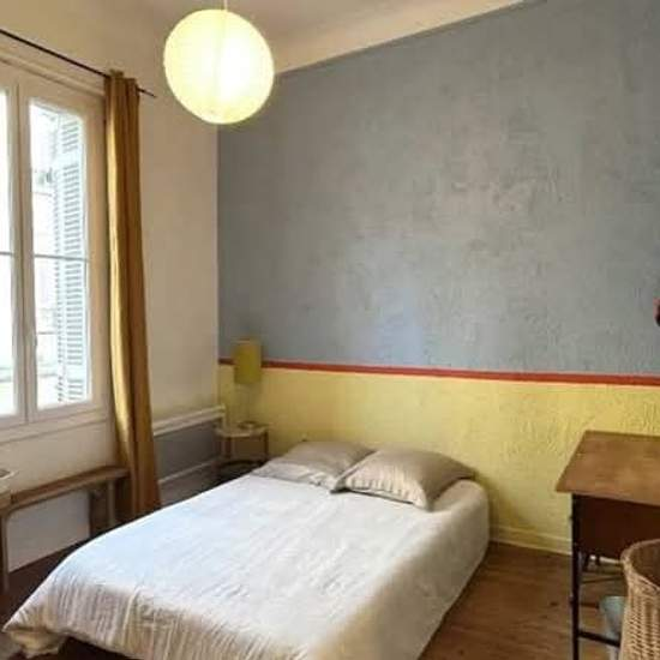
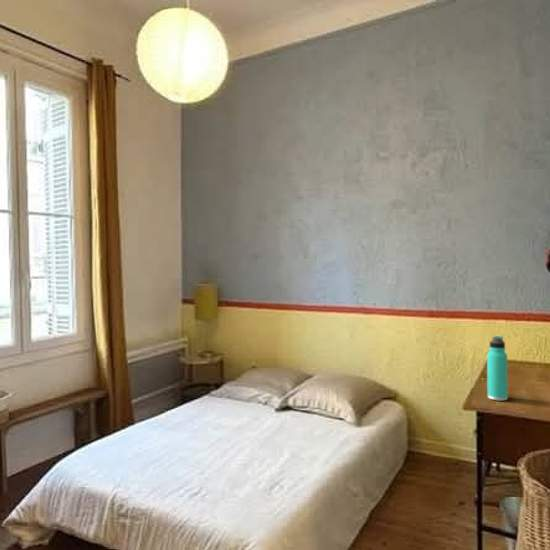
+ thermos bottle (497, 367)
